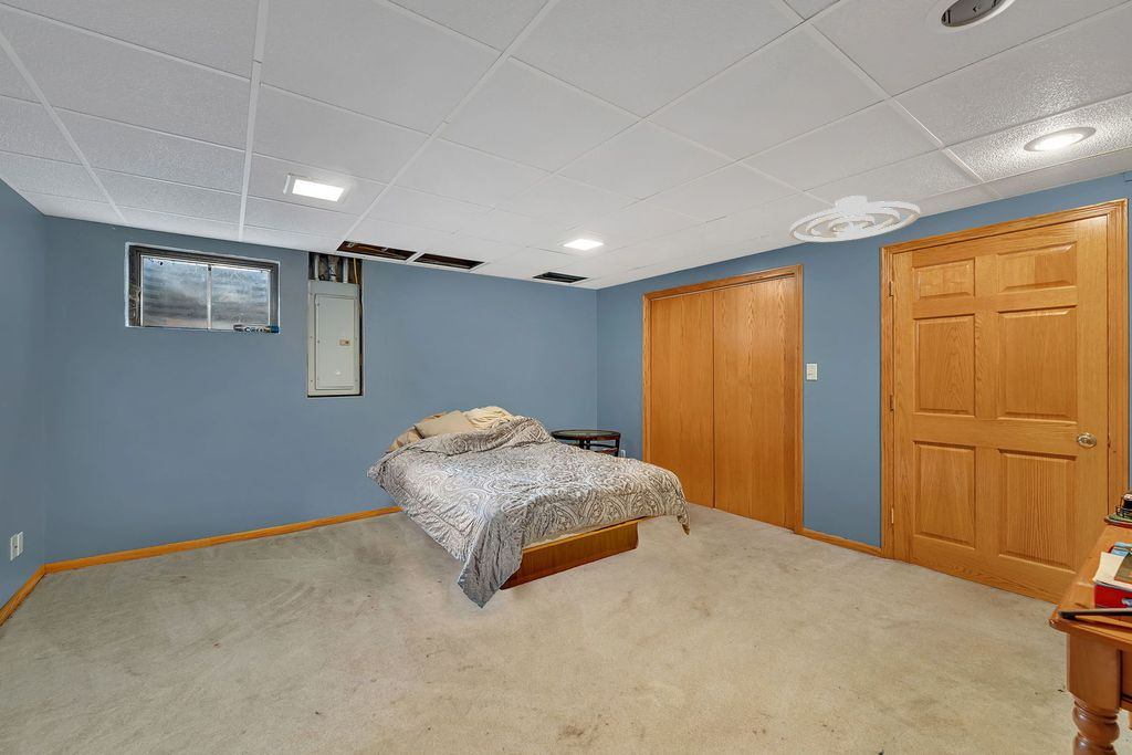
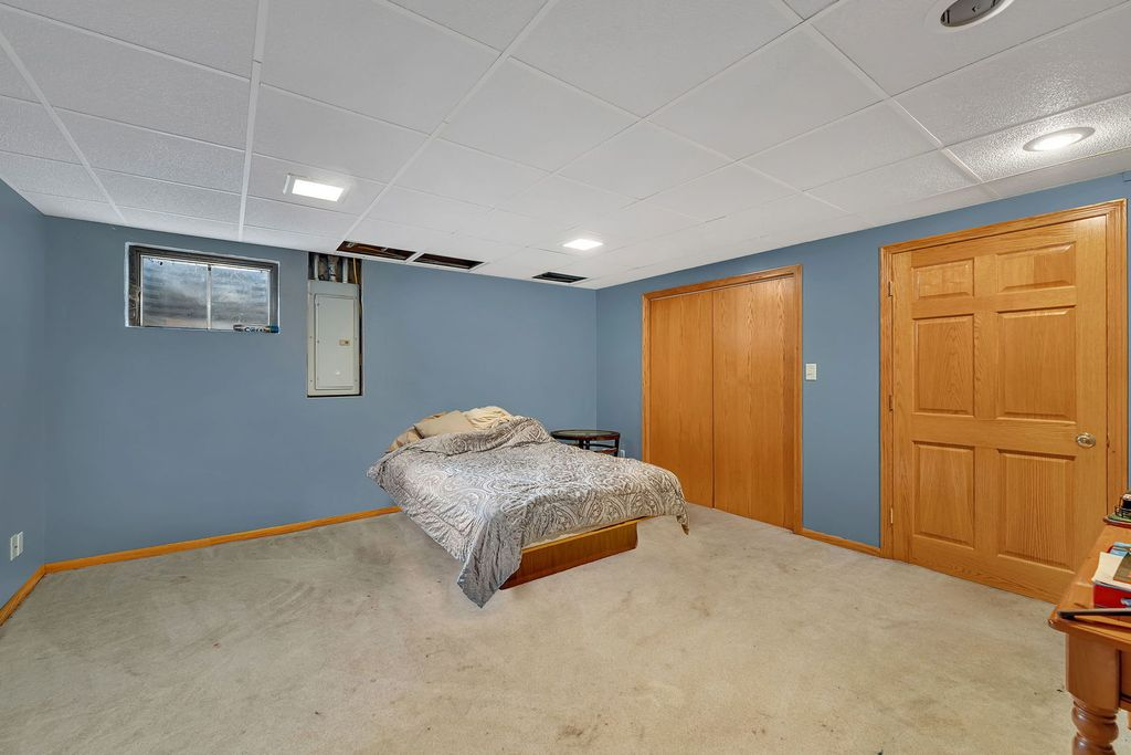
- ceiling light fixture (850, 213)
